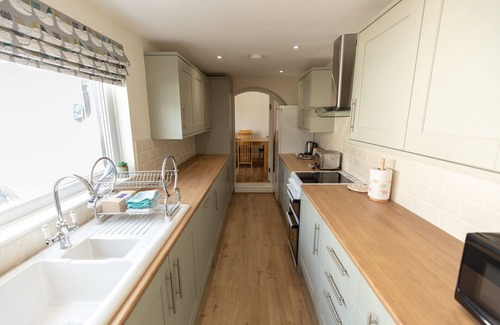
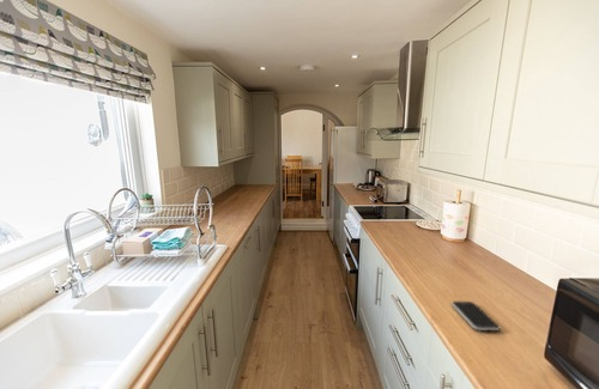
+ smartphone (473, 315)
